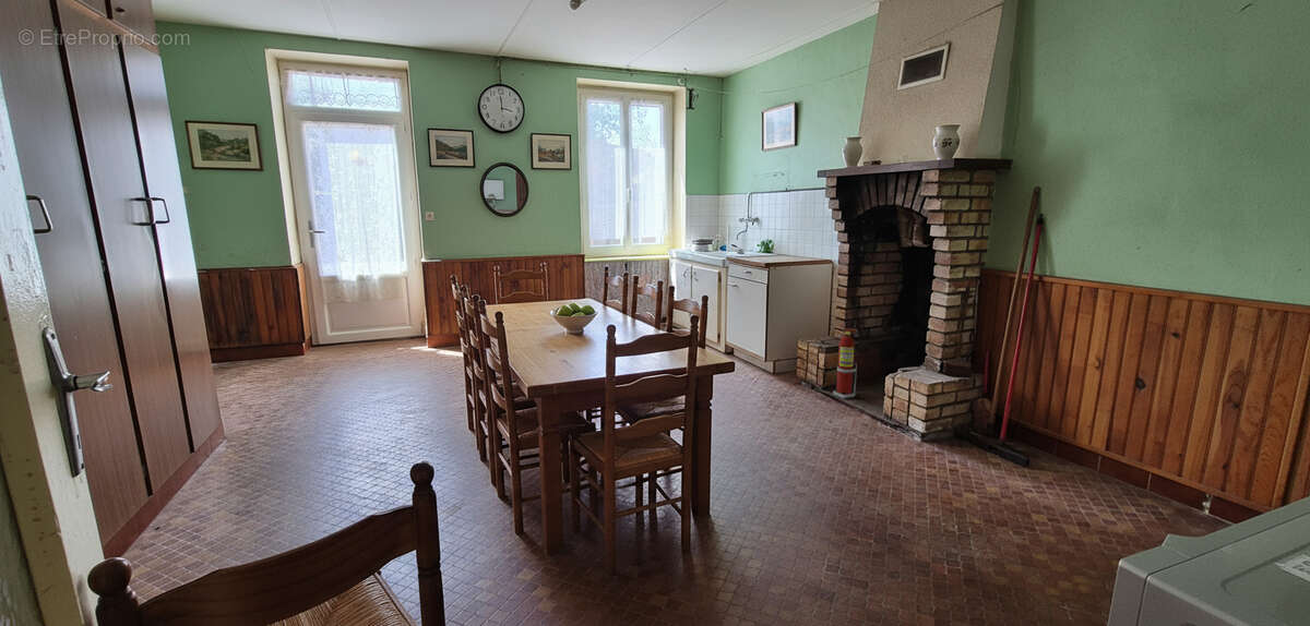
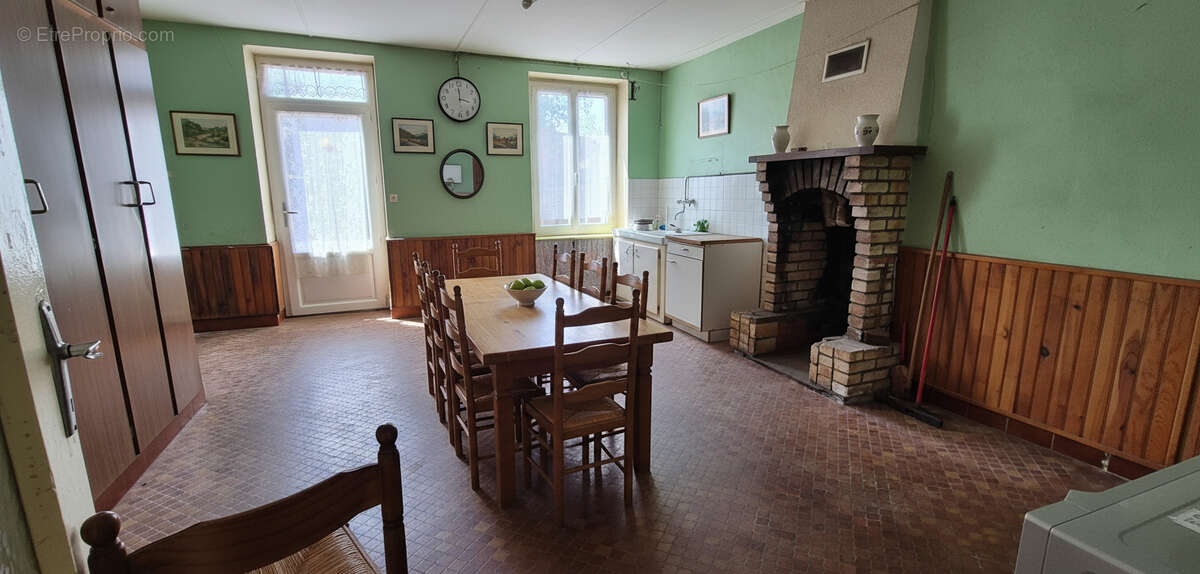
- fire extinguisher (846, 362)
